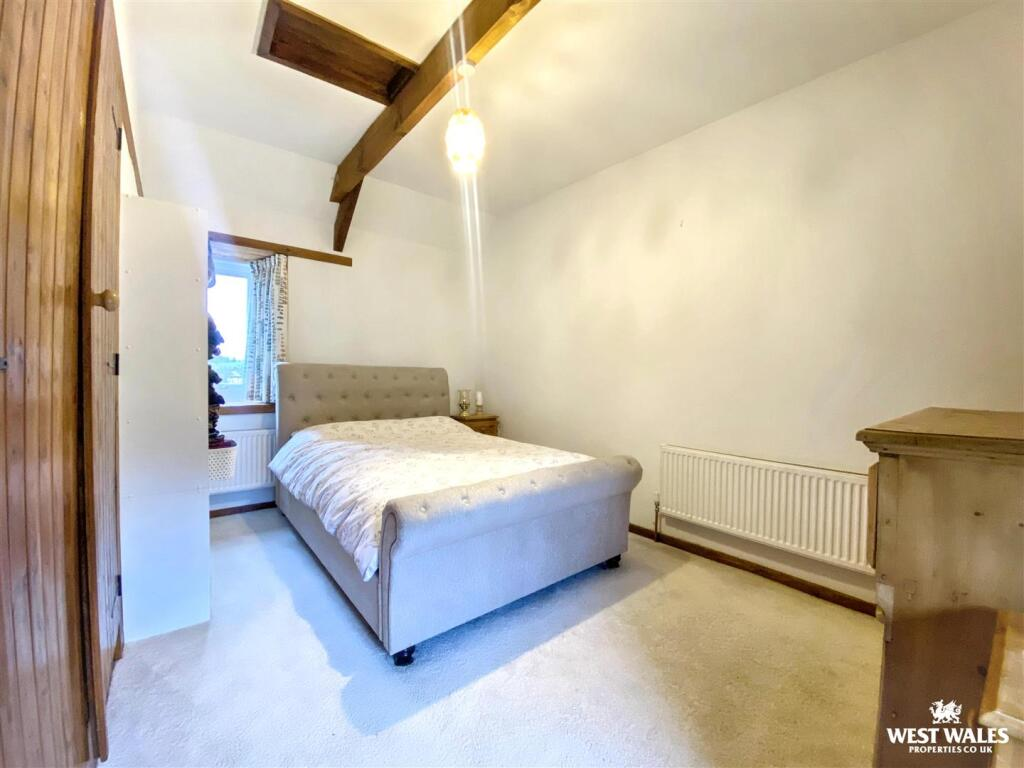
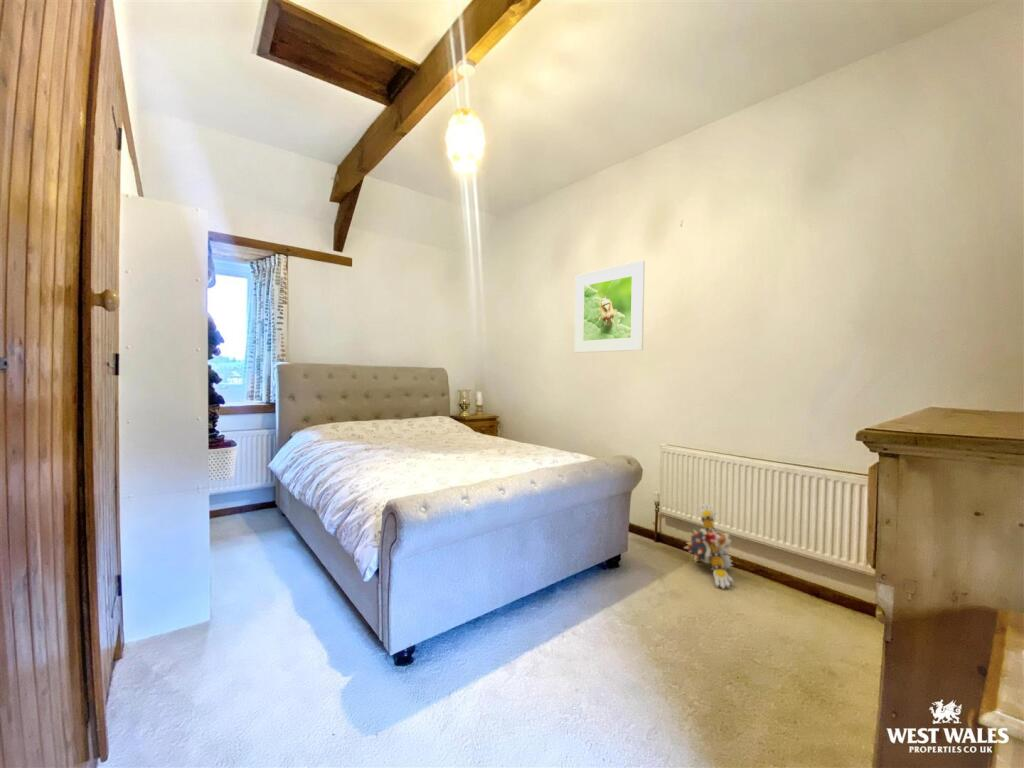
+ plush toy (714, 541)
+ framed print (606, 310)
